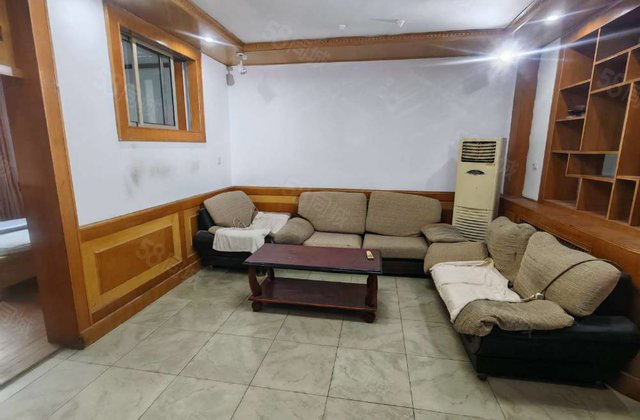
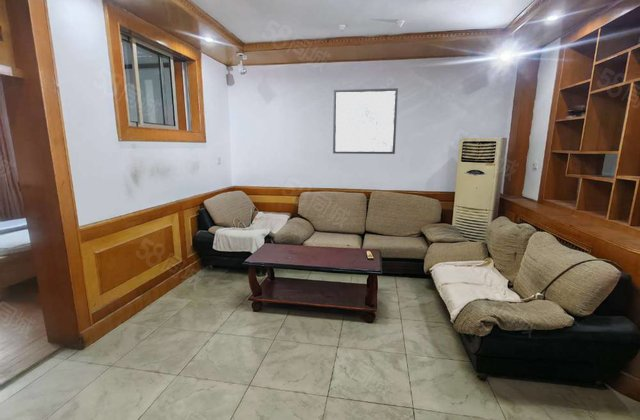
+ wall art (364, 122)
